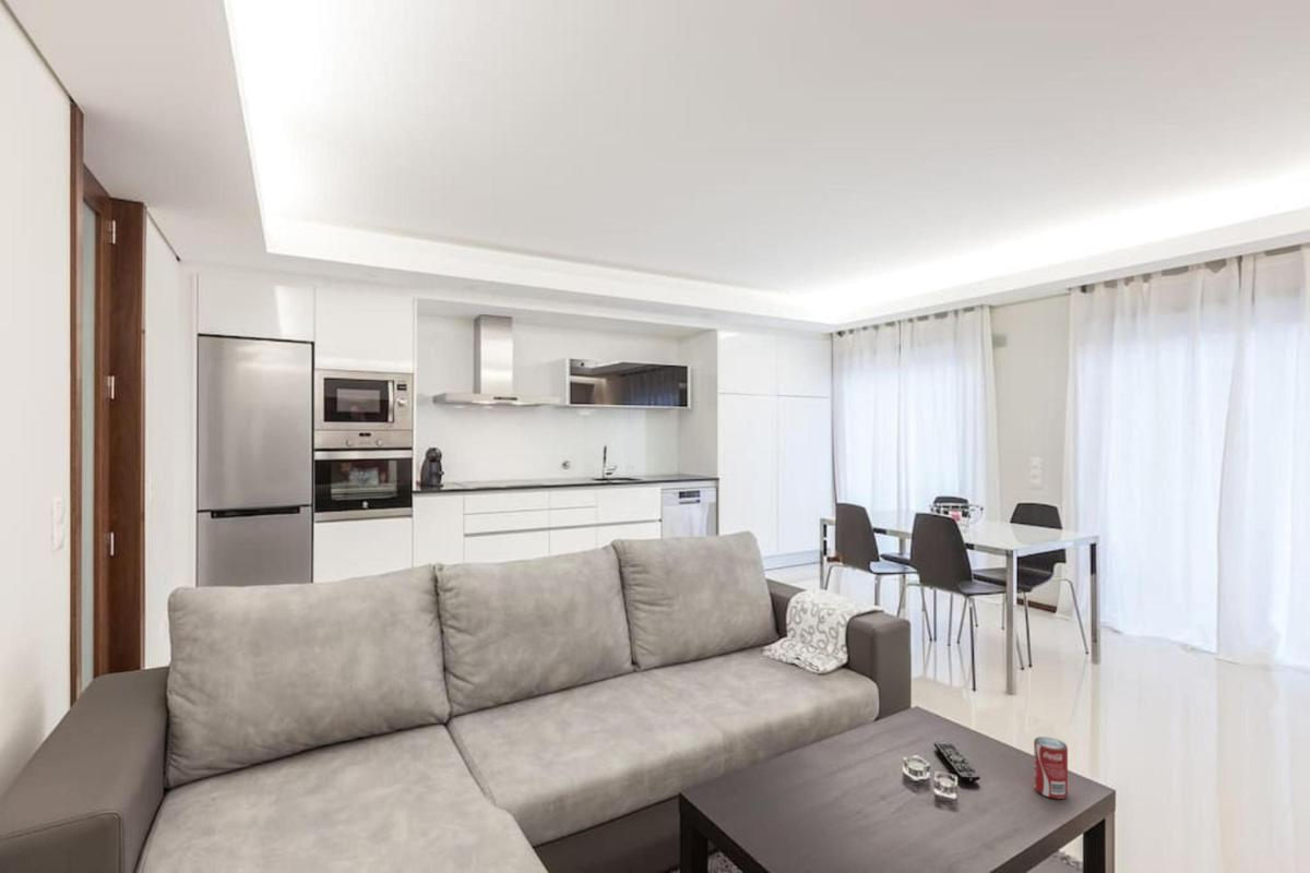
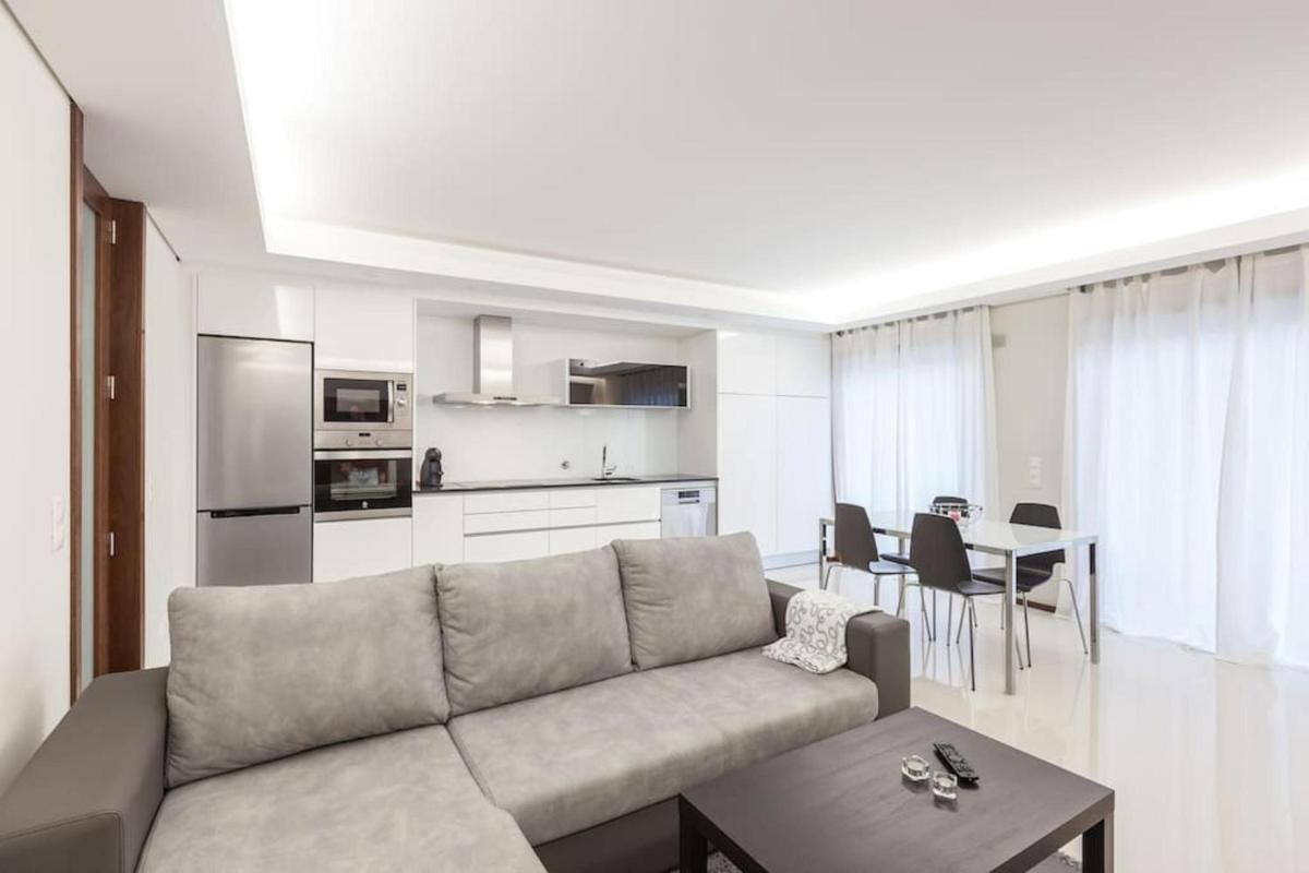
- beverage can (1050, 766)
